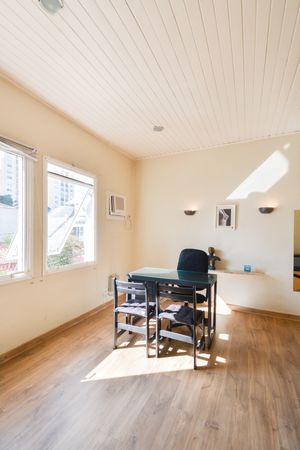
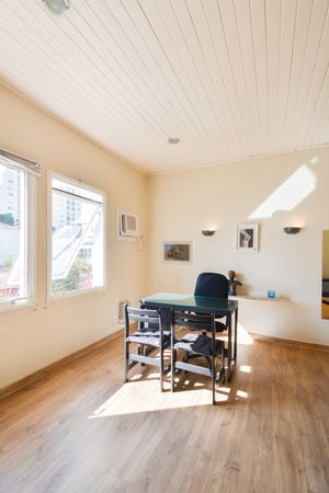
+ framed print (177, 252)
